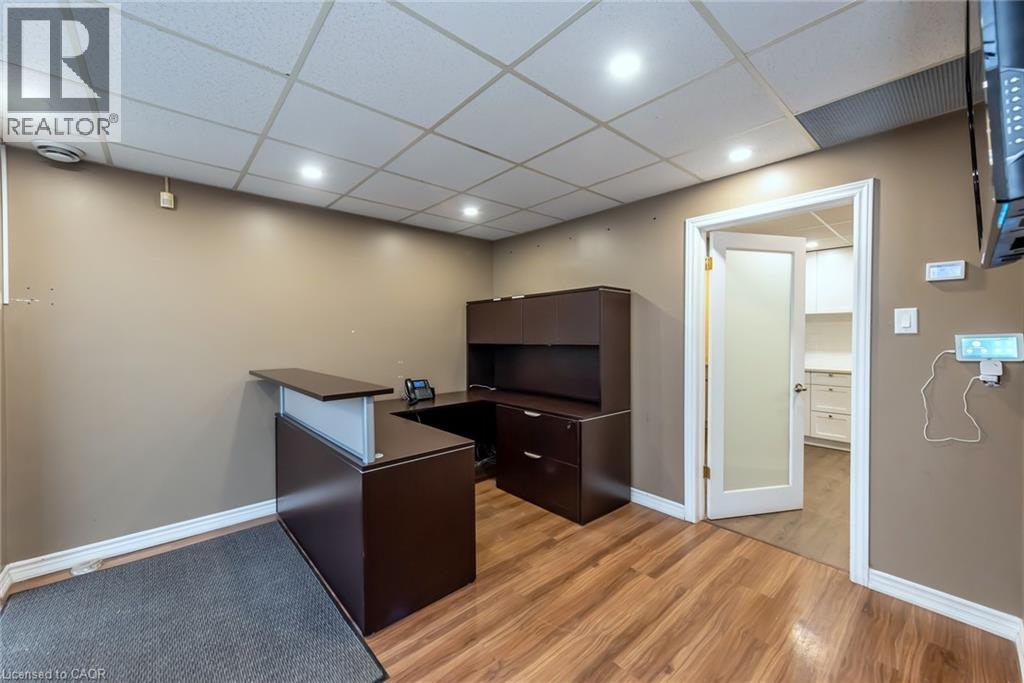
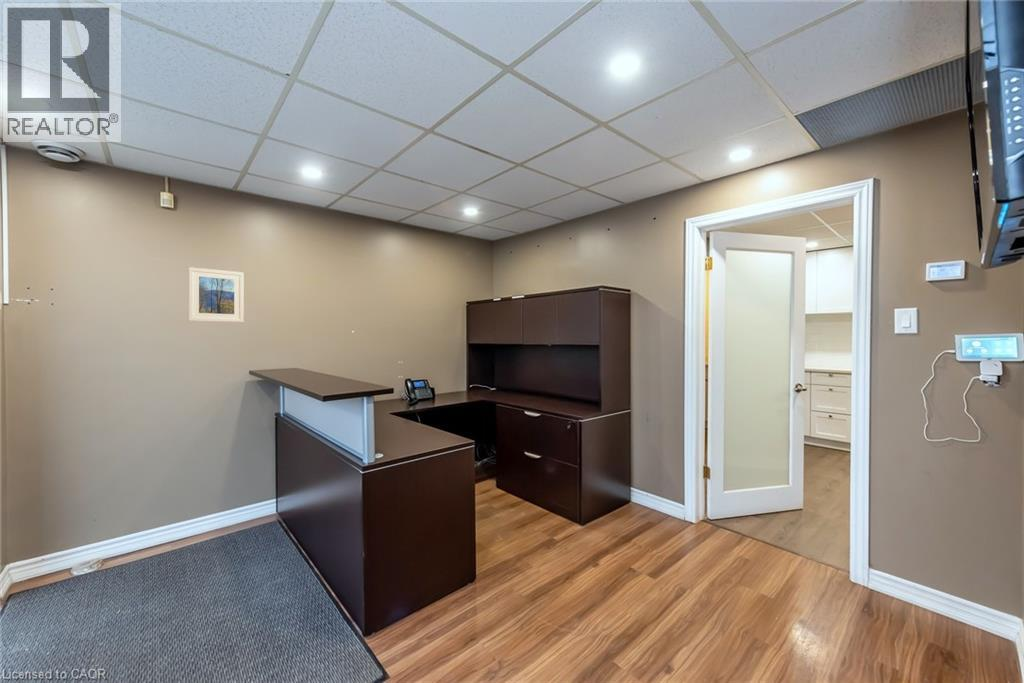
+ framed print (216, 295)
